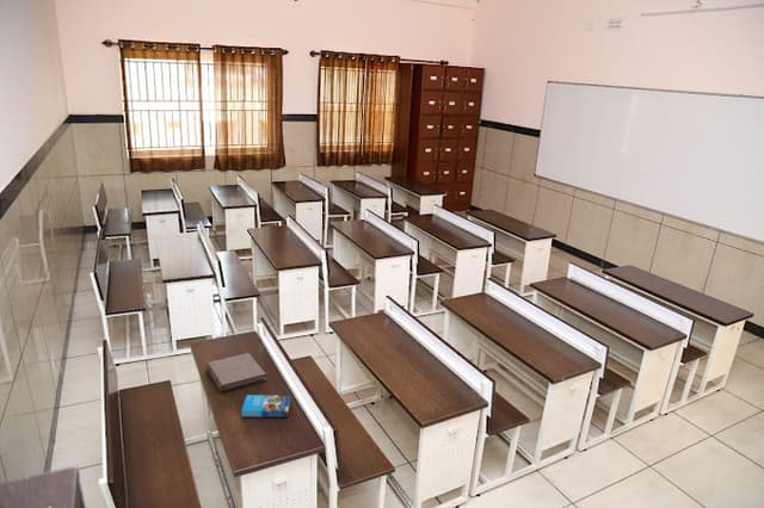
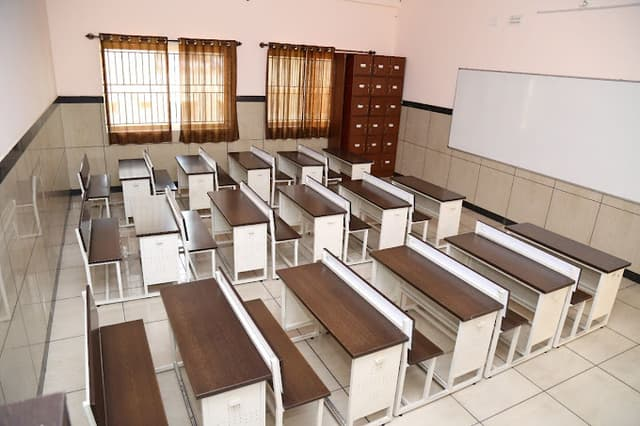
- book (266, 405)
- book (235, 371)
